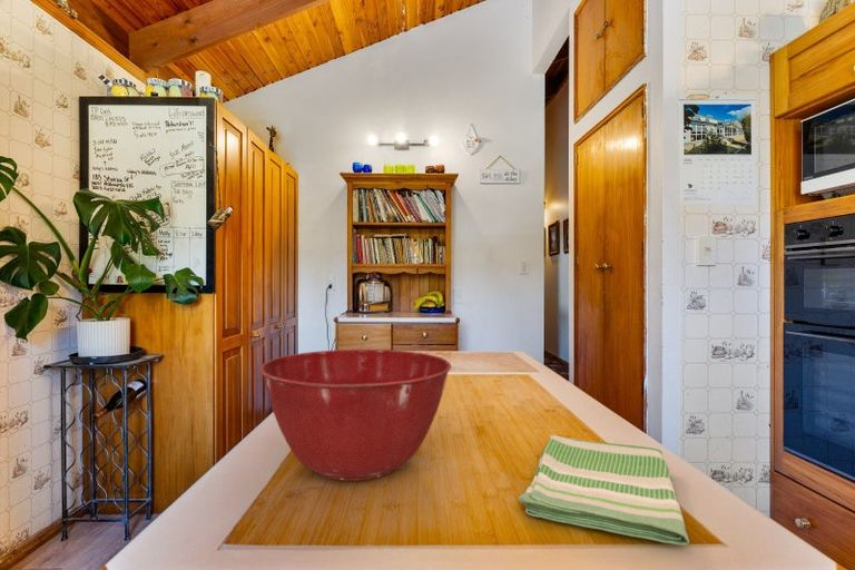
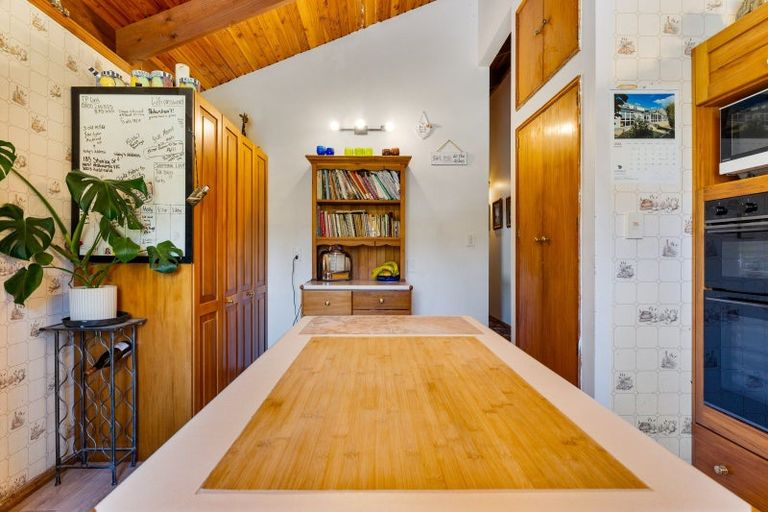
- dish towel (600, 476)
- mixing bowl (358, 411)
